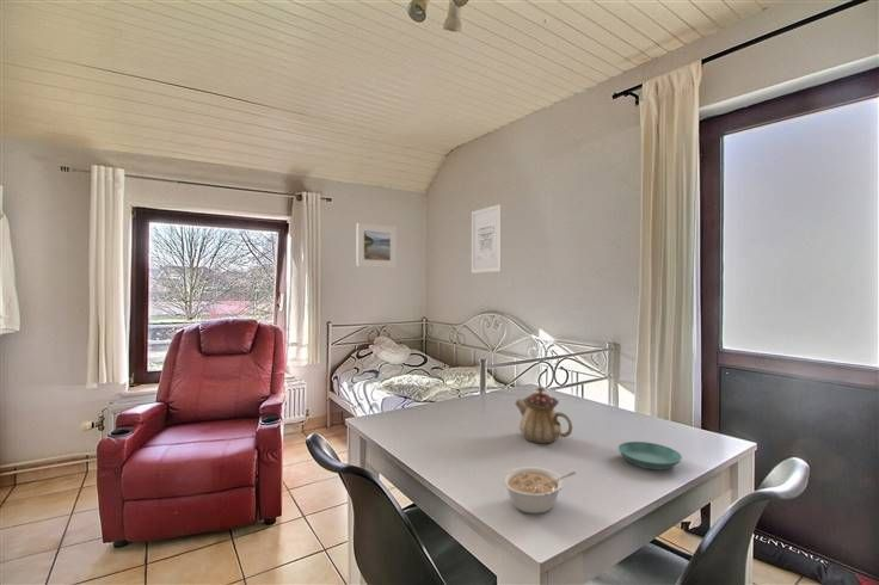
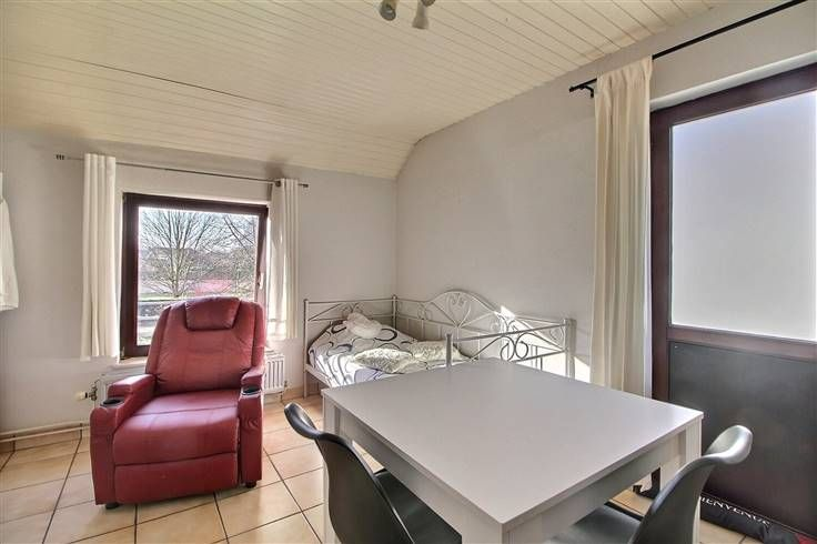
- teapot (542, 412)
- saucer (649, 456)
- legume (534, 487)
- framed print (376, 246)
- wall art (485, 240)
